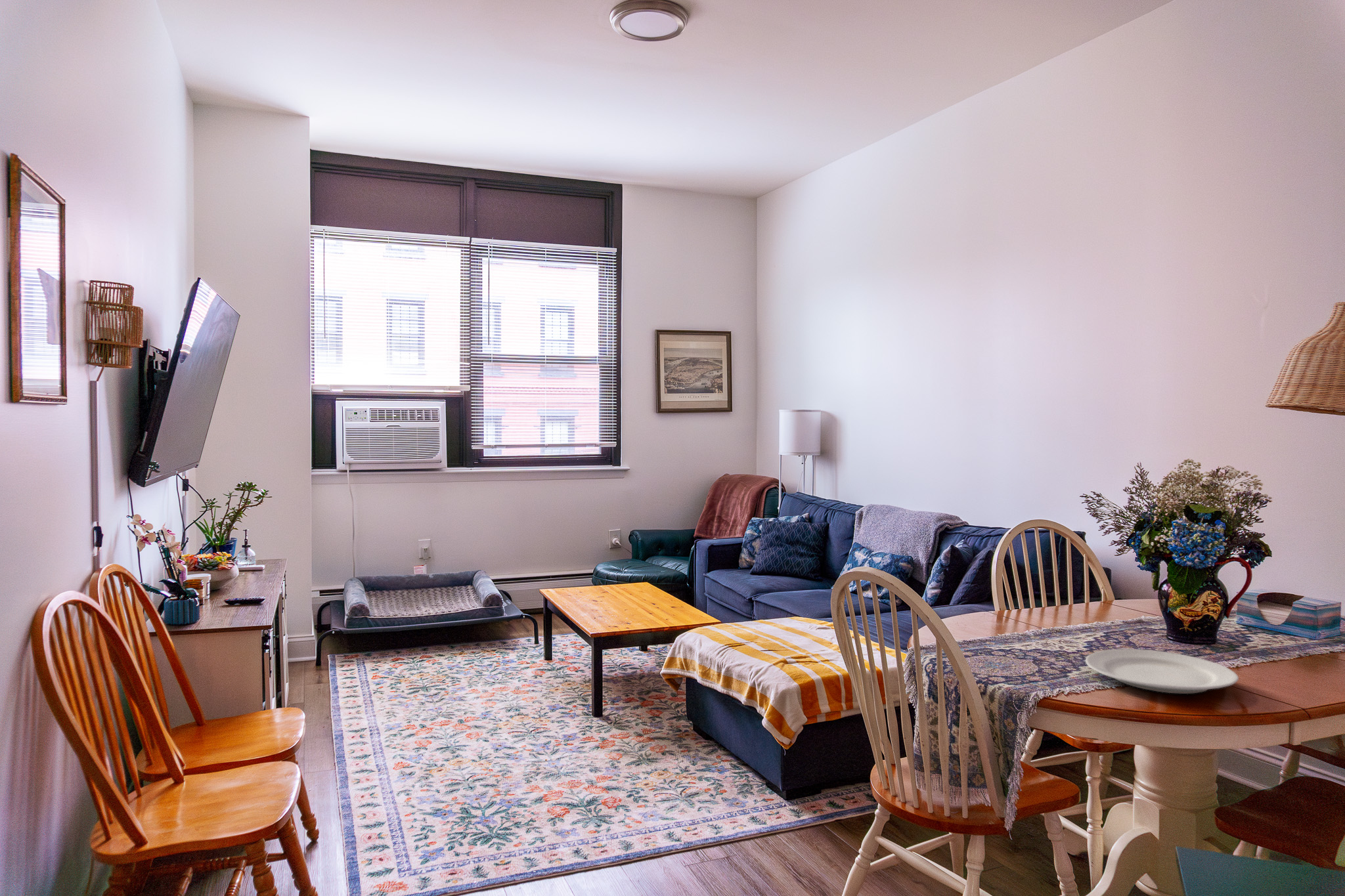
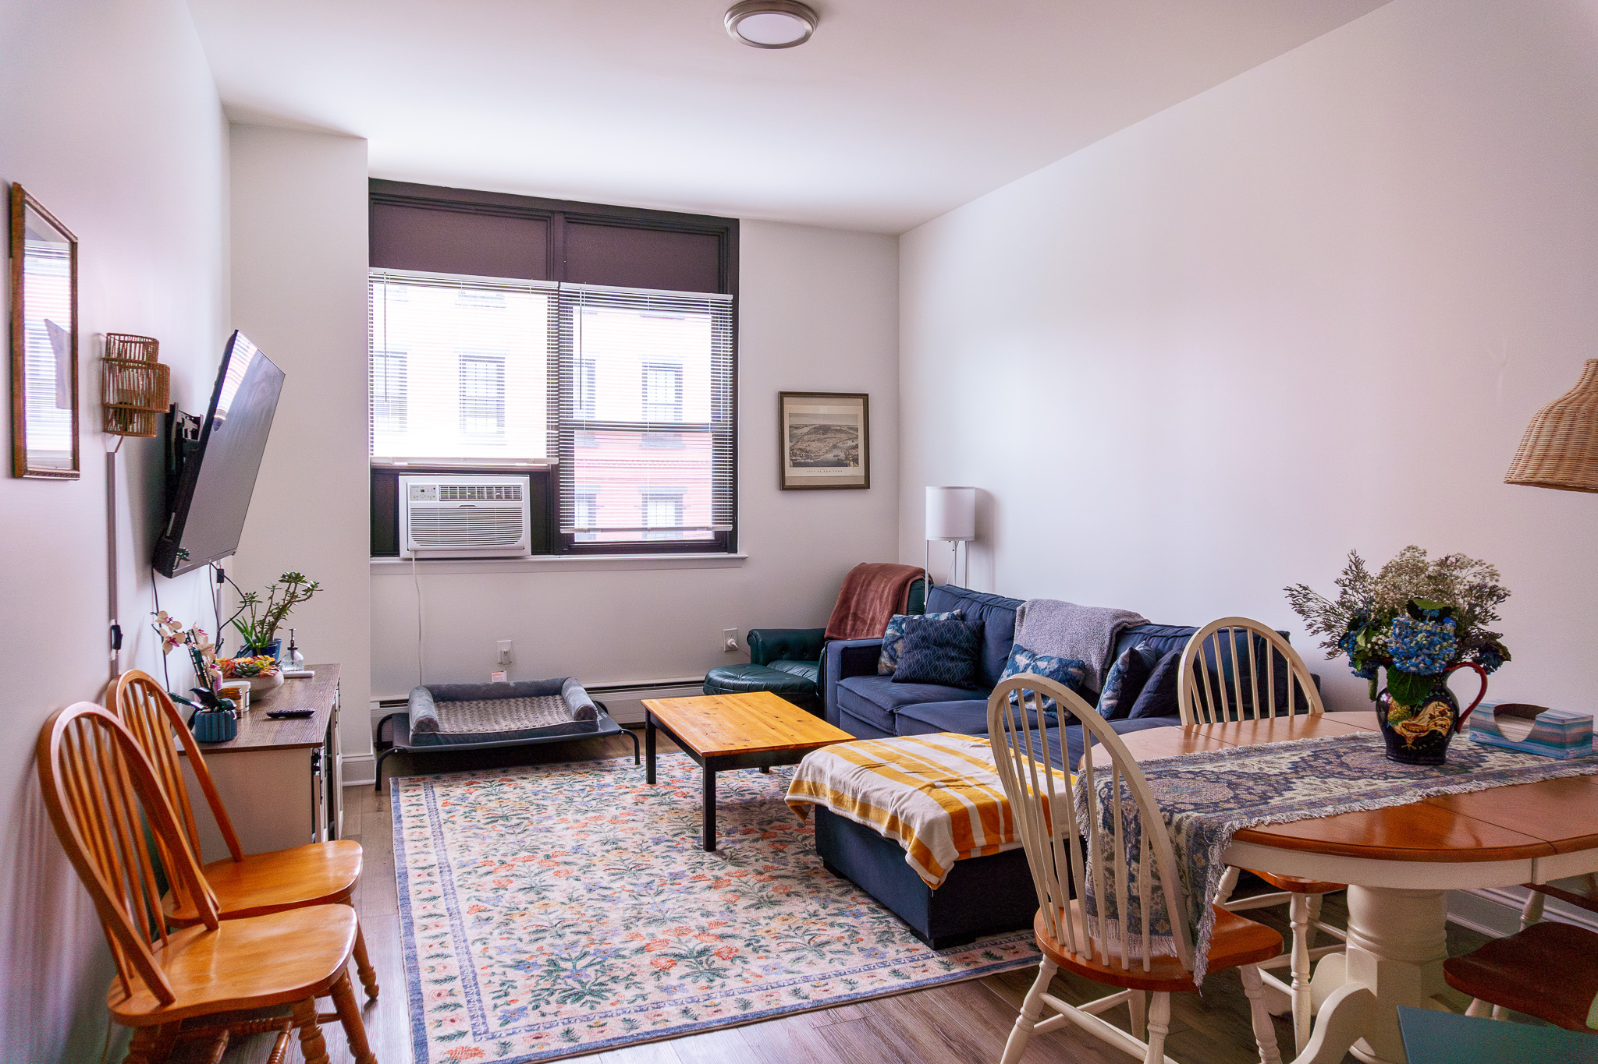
- chinaware (1158, 673)
